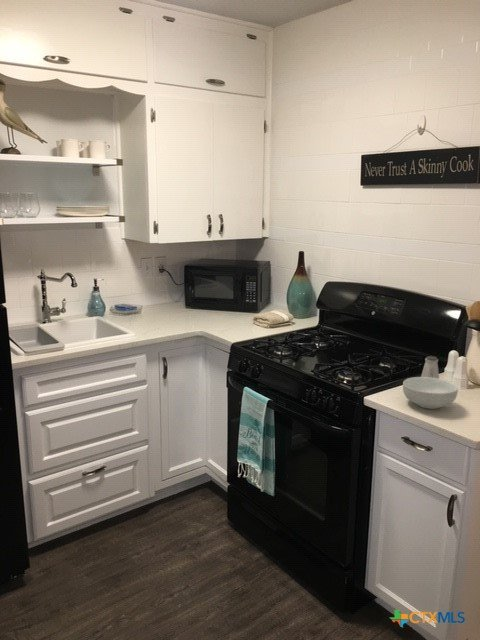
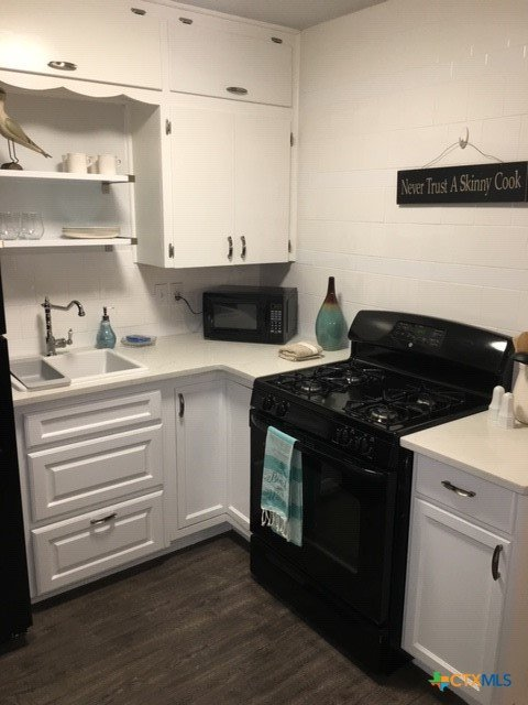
- saltshaker (430, 371)
- cereal bowl (429, 394)
